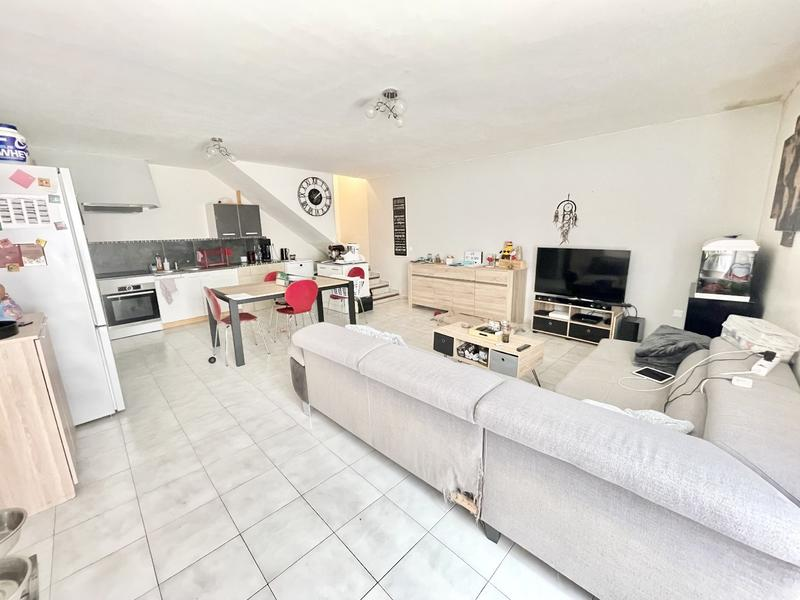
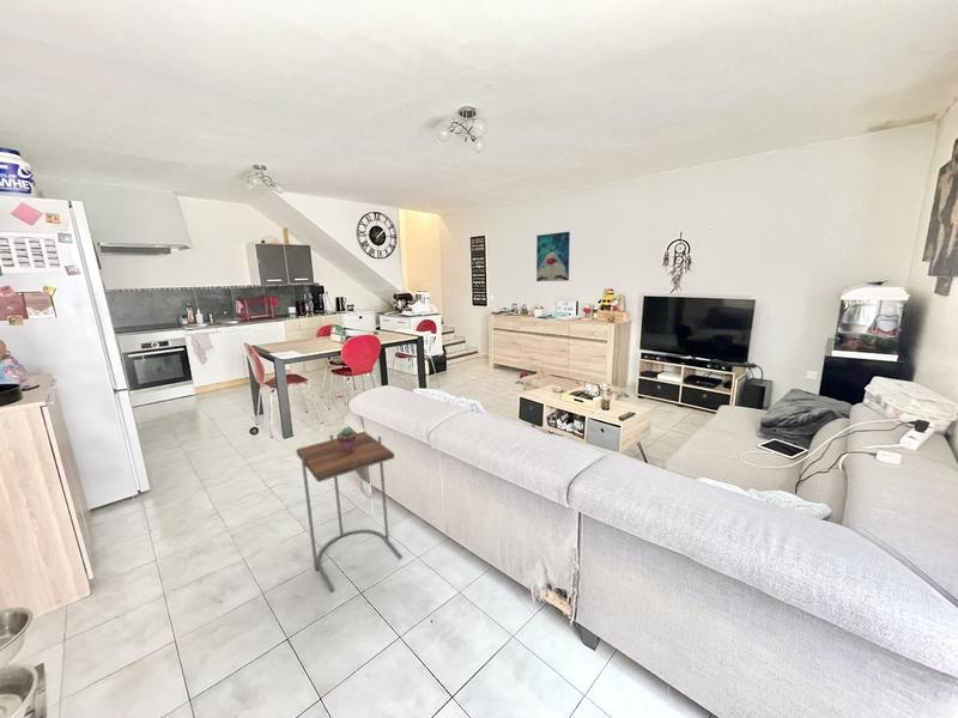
+ potted succulent (346, 438)
+ side table (339, 500)
+ wall art (552, 257)
